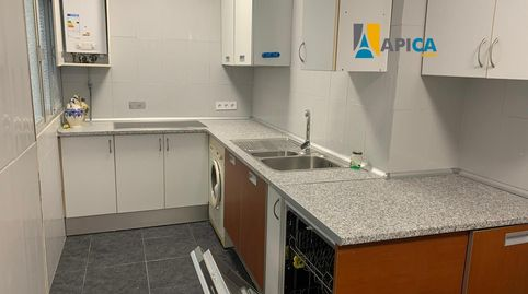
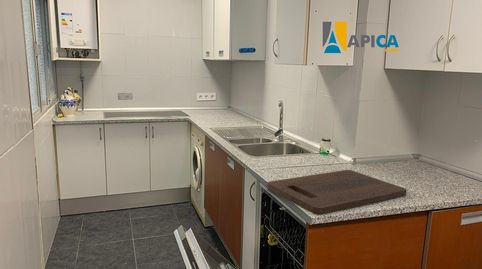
+ cutting board (335, 188)
